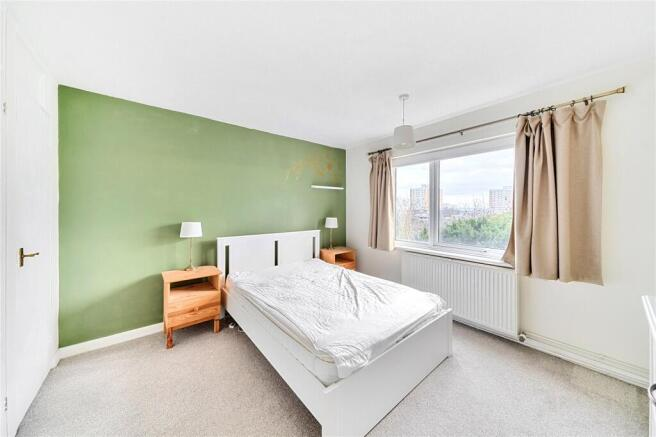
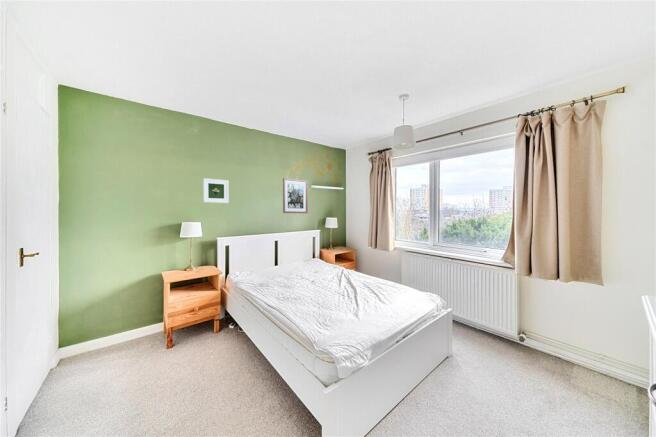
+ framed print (216, 191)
+ wall art (295, 196)
